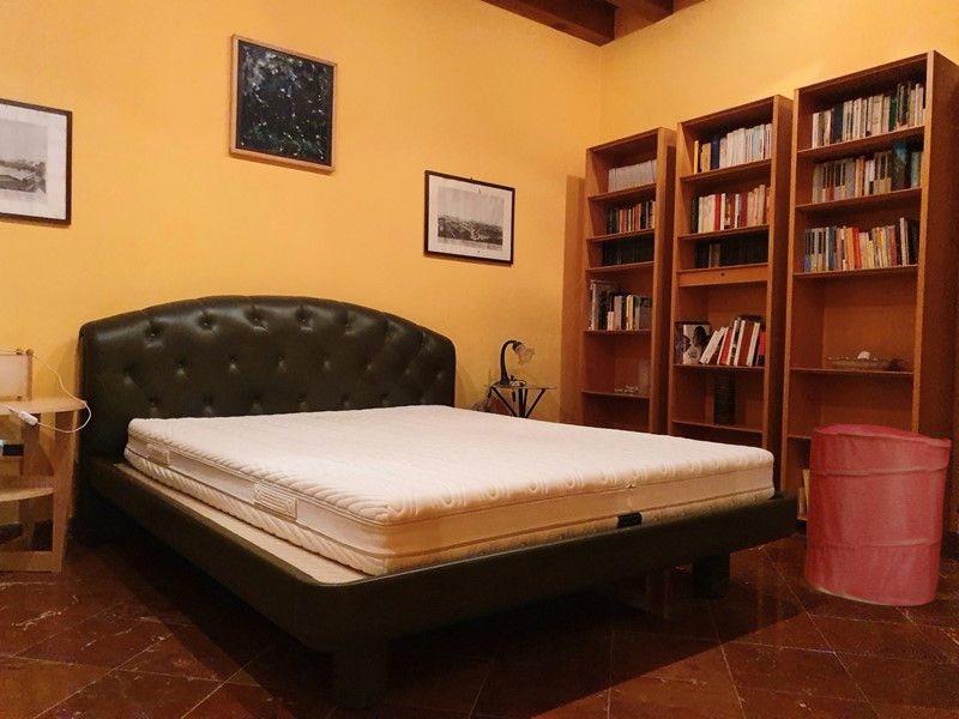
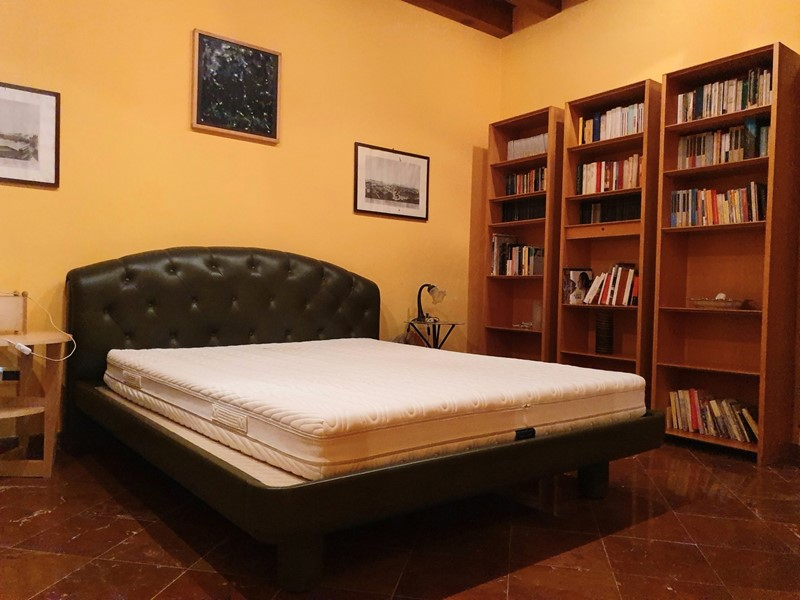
- laundry hamper (875, 506)
